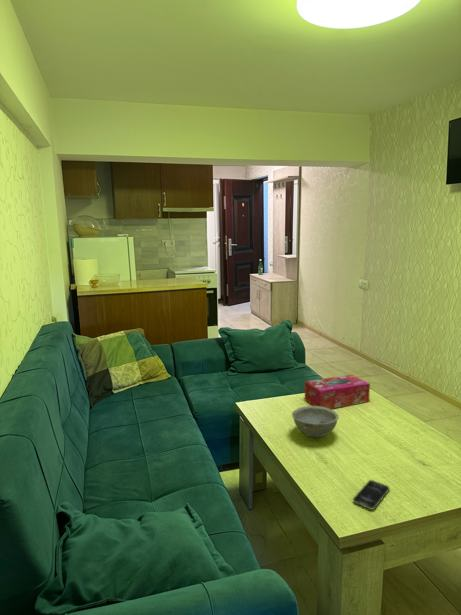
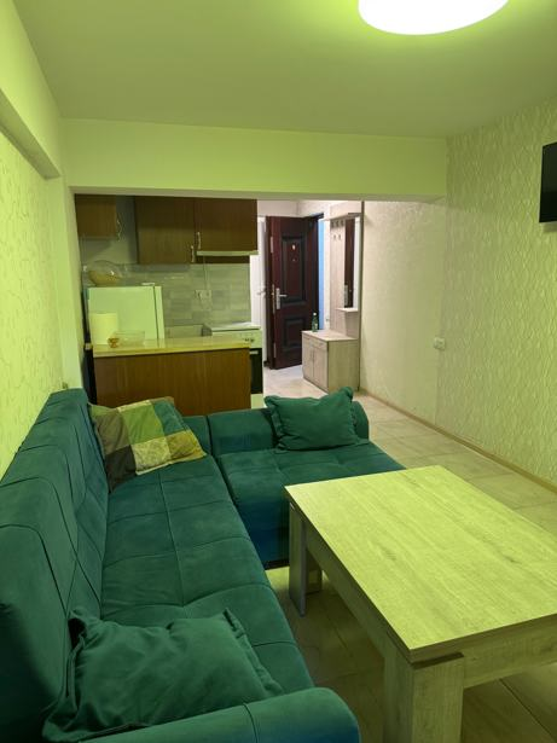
- smartphone (371, 494)
- tissue box (336, 391)
- bowl (314, 424)
